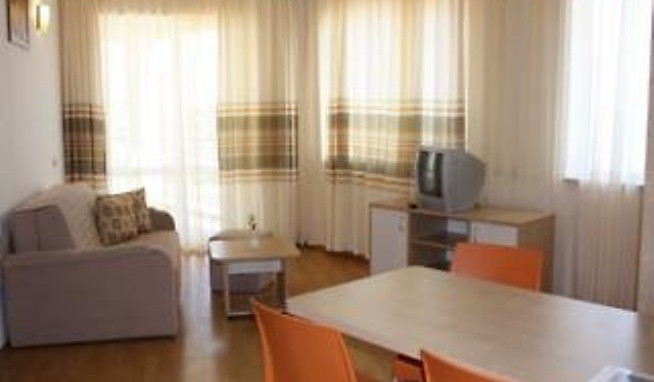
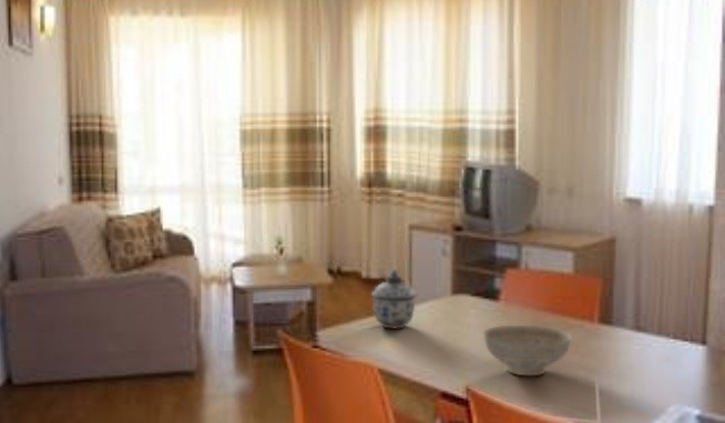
+ lidded jar (394, 298)
+ decorative bowl (525, 351)
